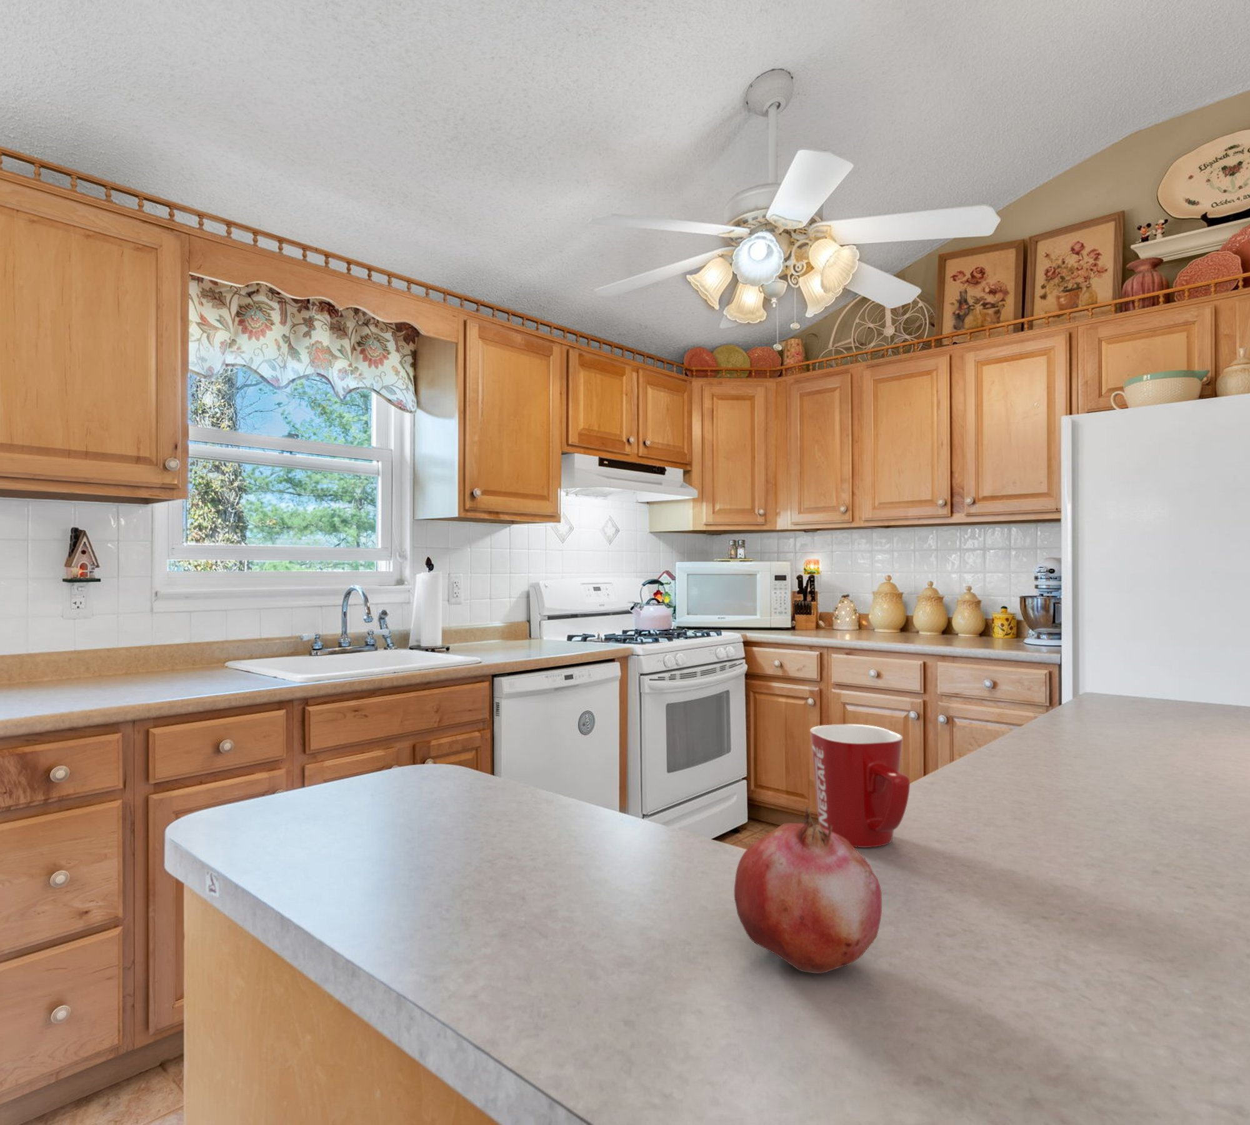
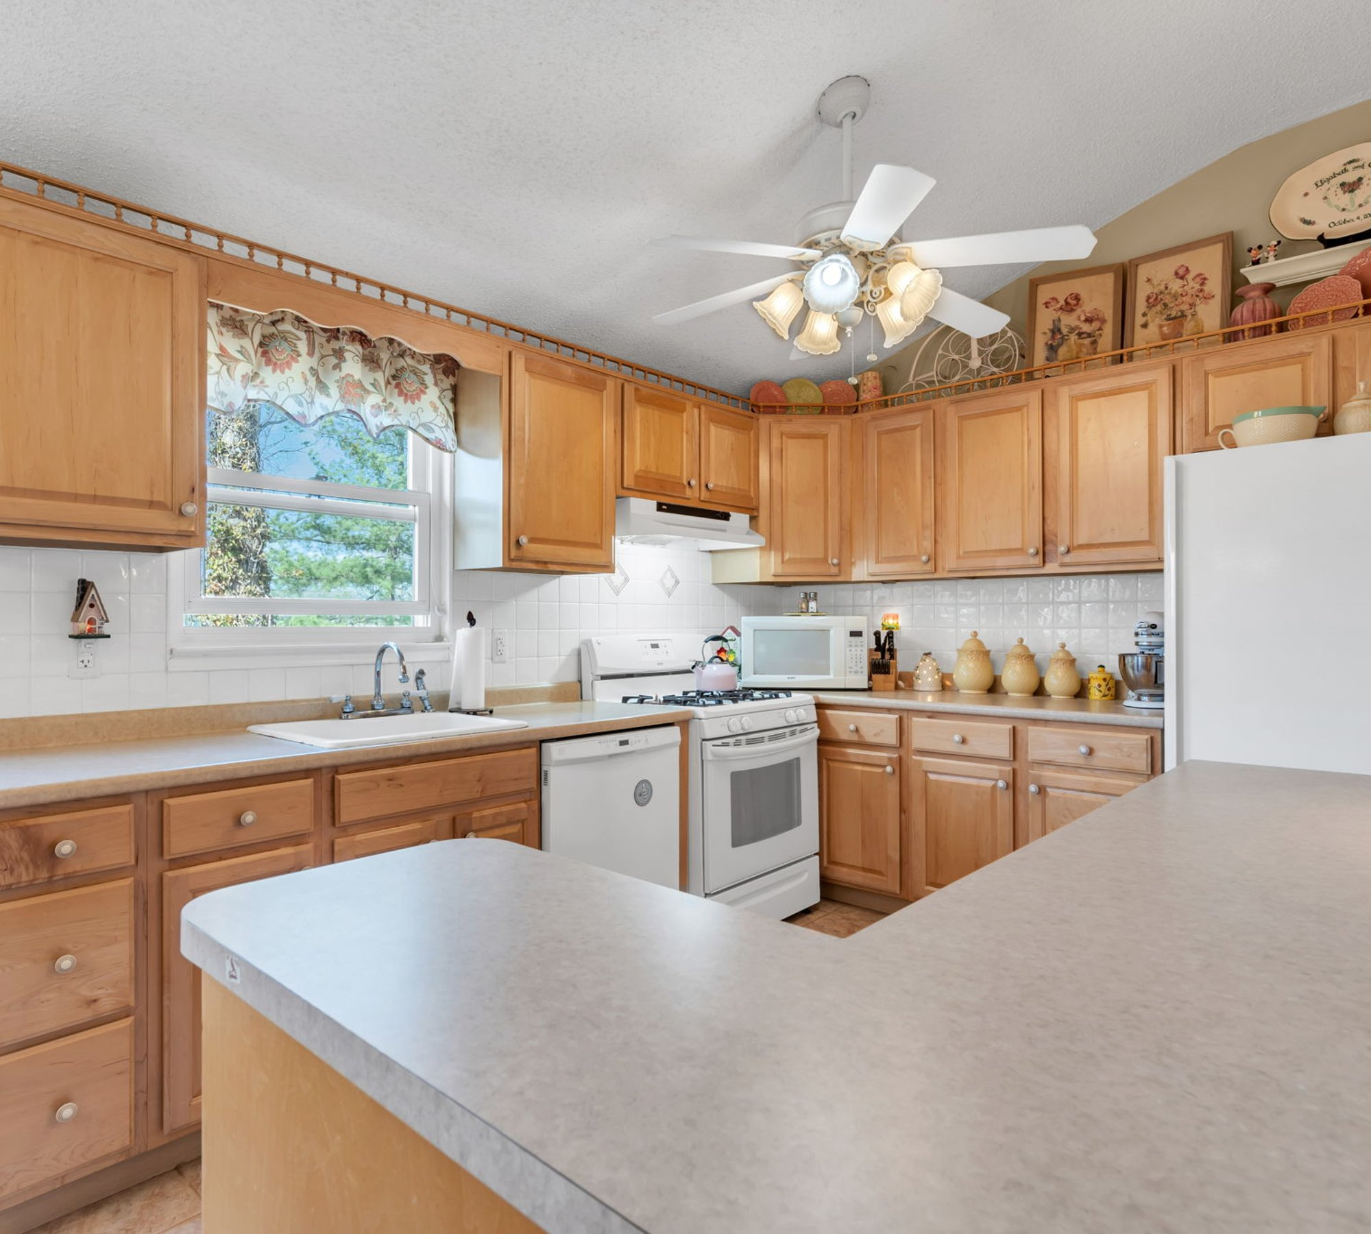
- mug (867, 789)
- fruit (805, 878)
